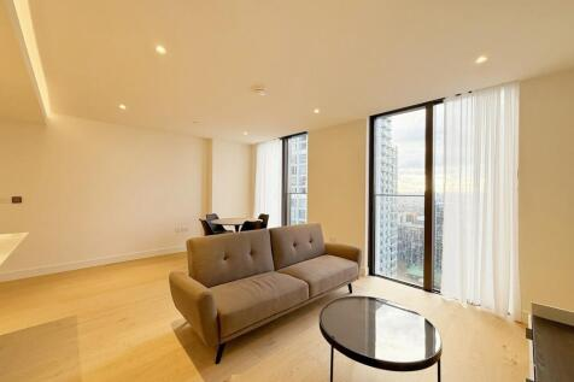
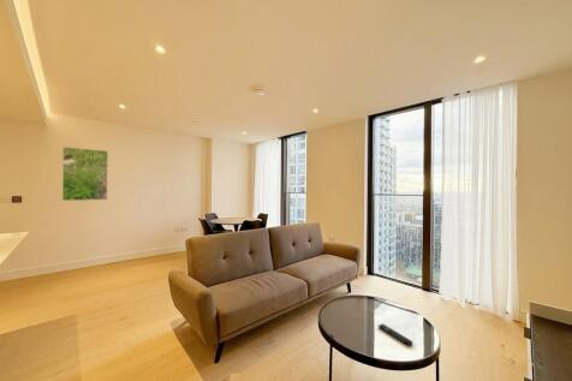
+ remote control (394, 334)
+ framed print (85, 174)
